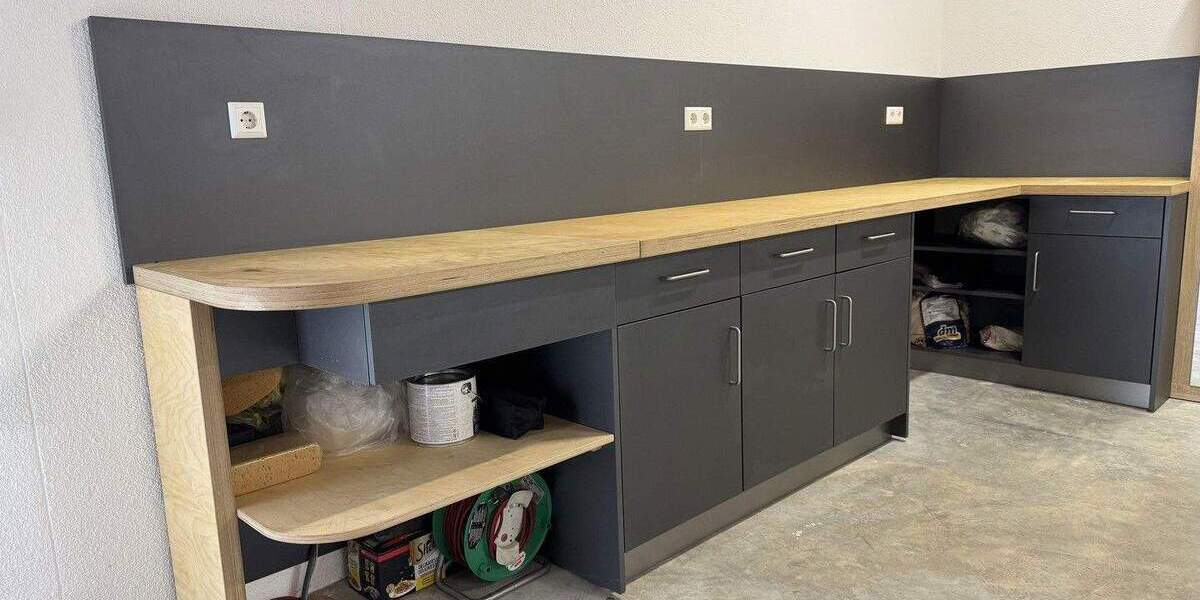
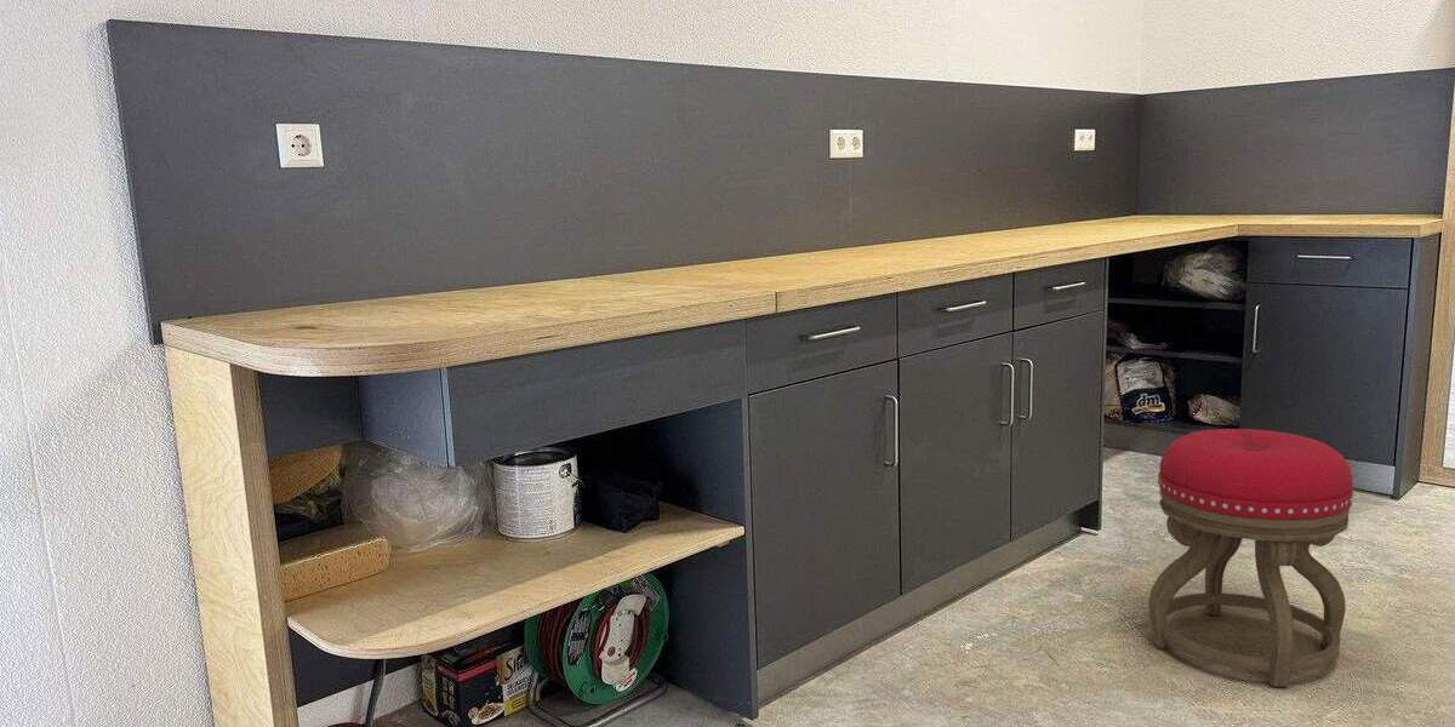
+ stool (1255, 545)
